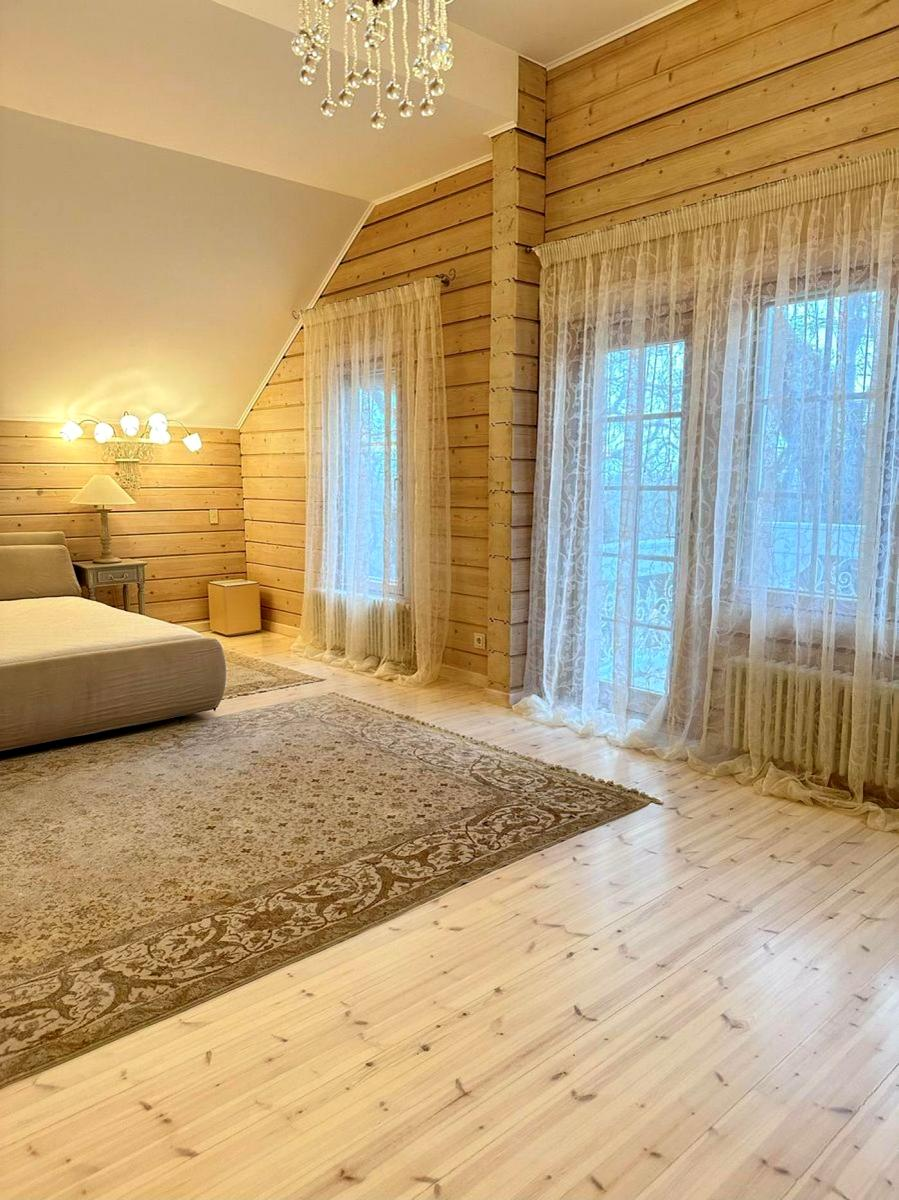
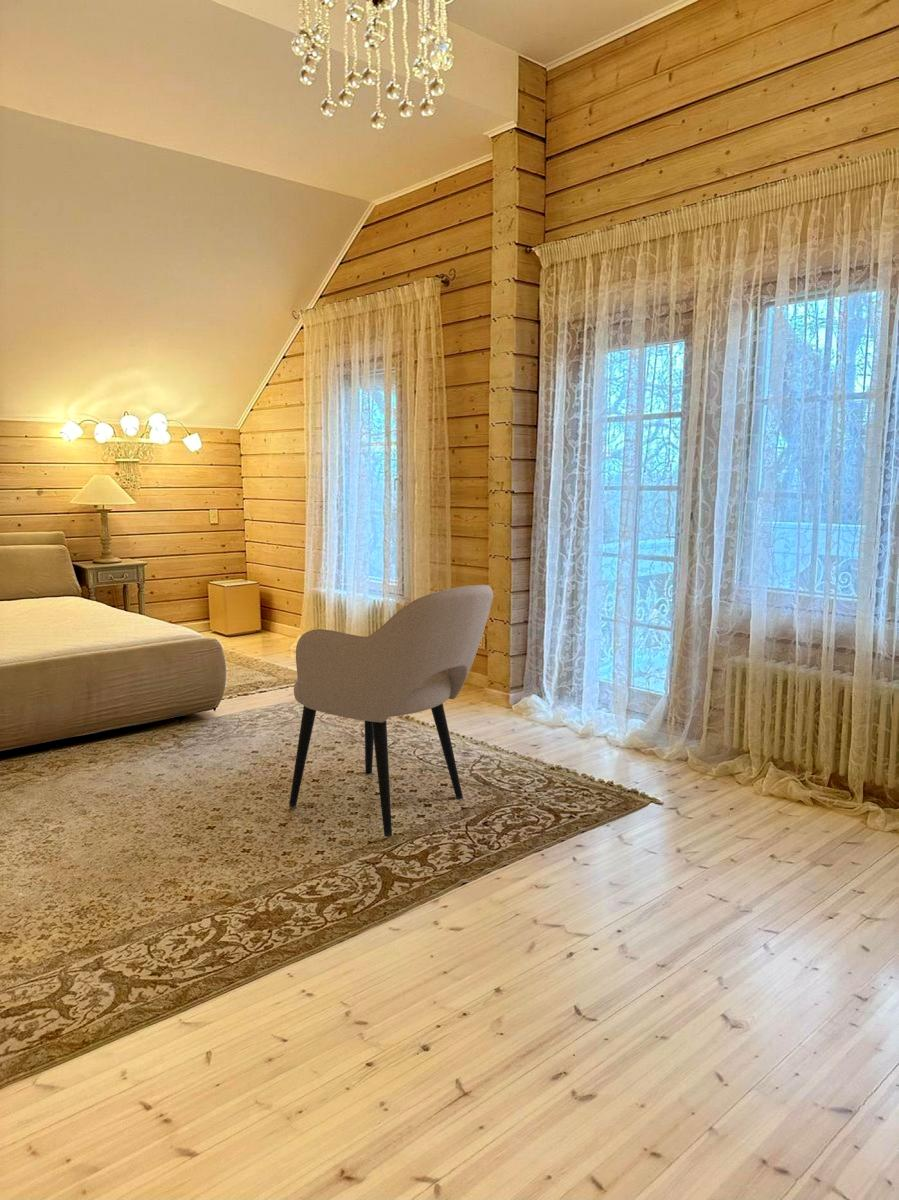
+ armchair (393, 695)
